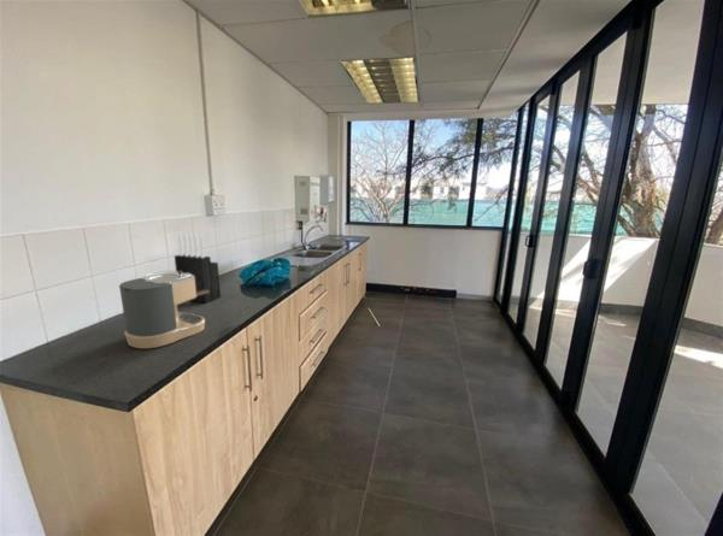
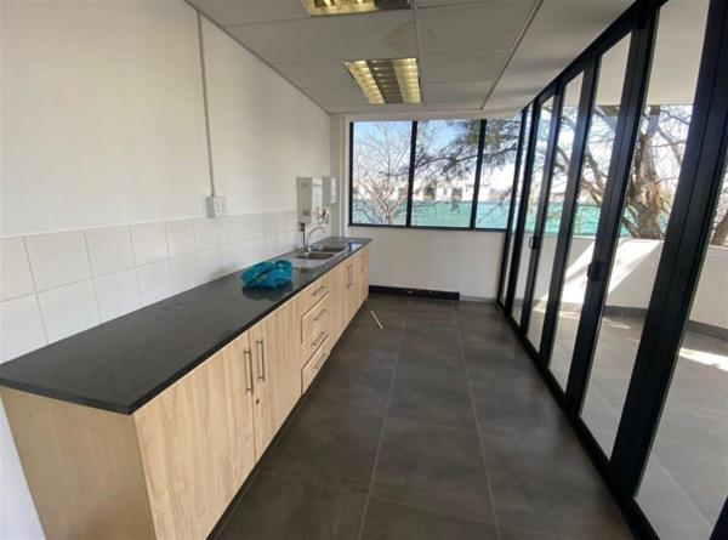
- knife block (198, 265)
- coffee maker (171, 301)
